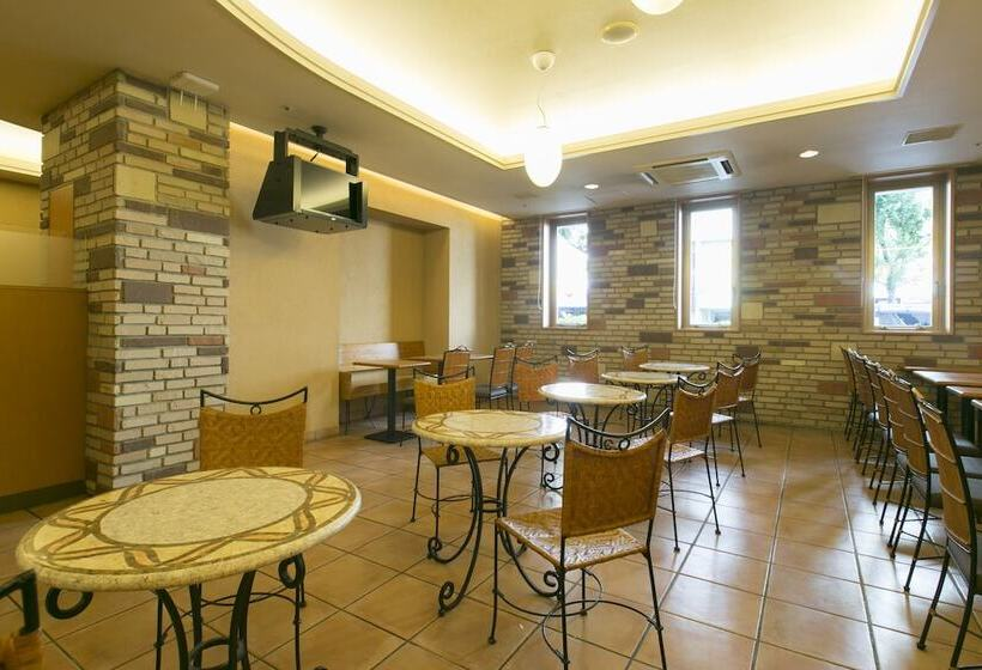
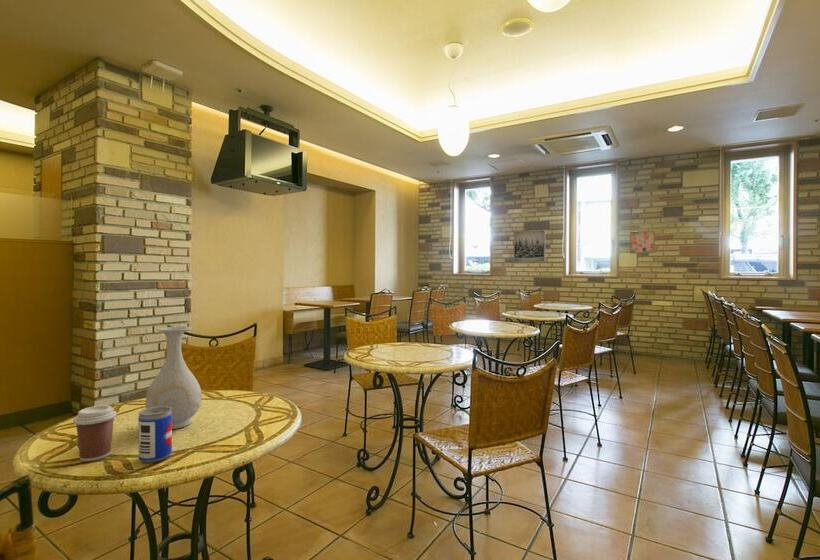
+ coffee cup (95, 432)
+ vase (174, 376)
+ wall art (529, 246)
+ wall art (642, 242)
+ beer can (155, 434)
